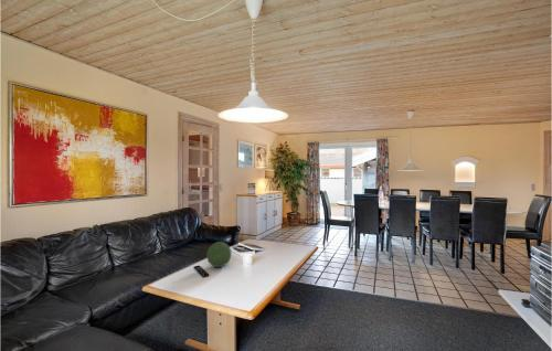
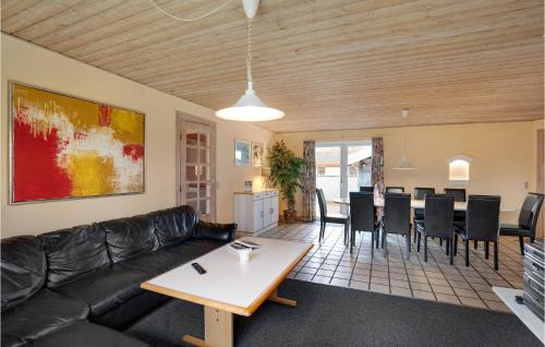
- decorative orb (219, 254)
